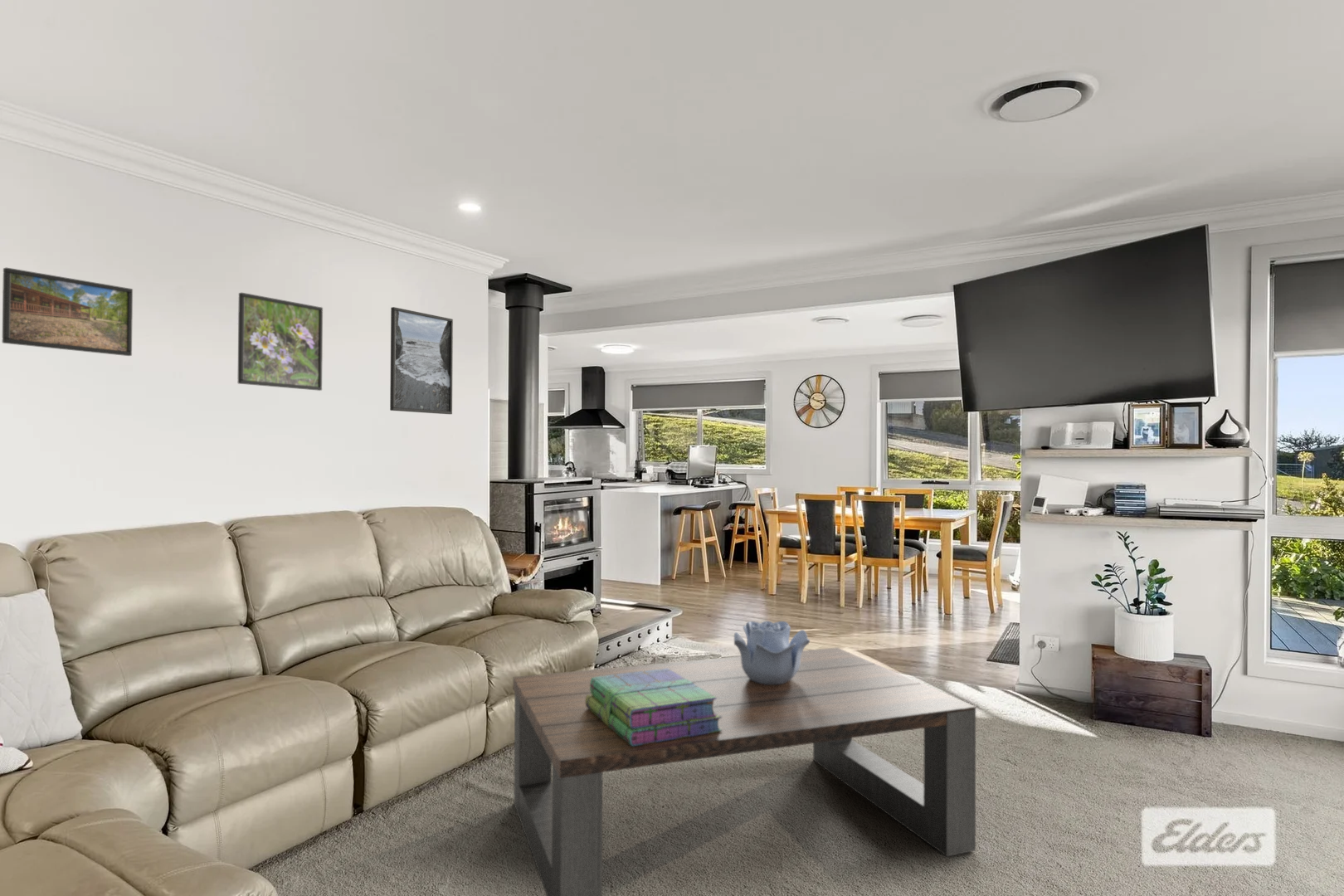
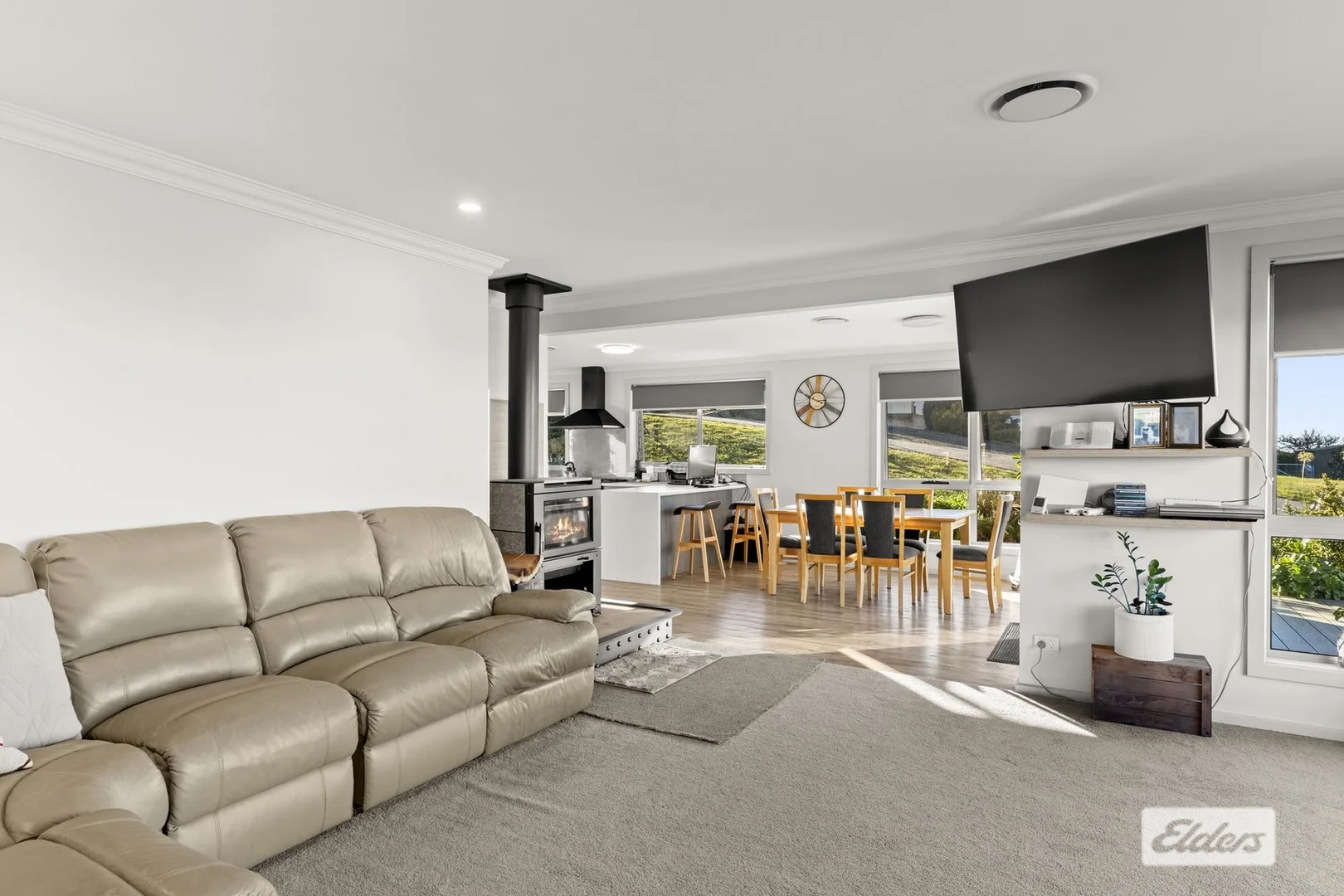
- coffee table (730, 754)
- stack of books (650, 702)
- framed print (71, 314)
- decorative bowl (771, 650)
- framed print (422, 363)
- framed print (282, 343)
